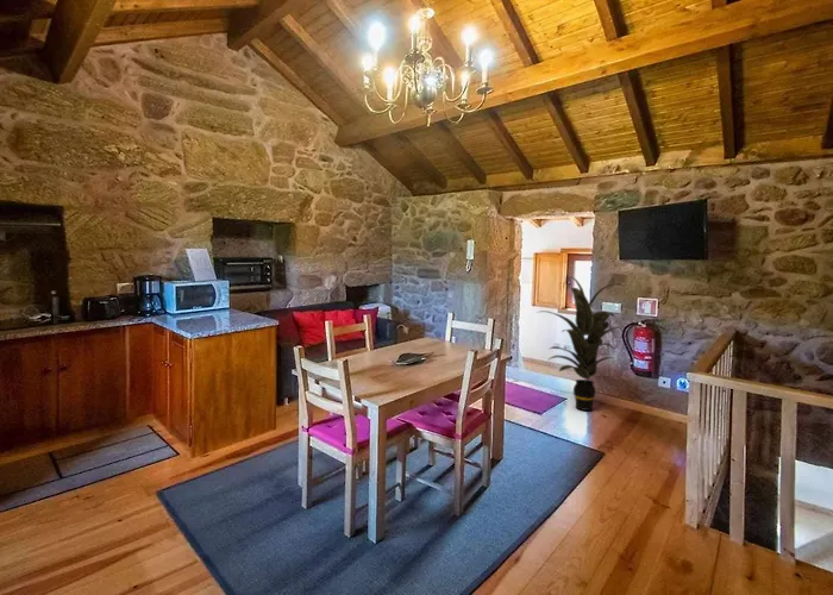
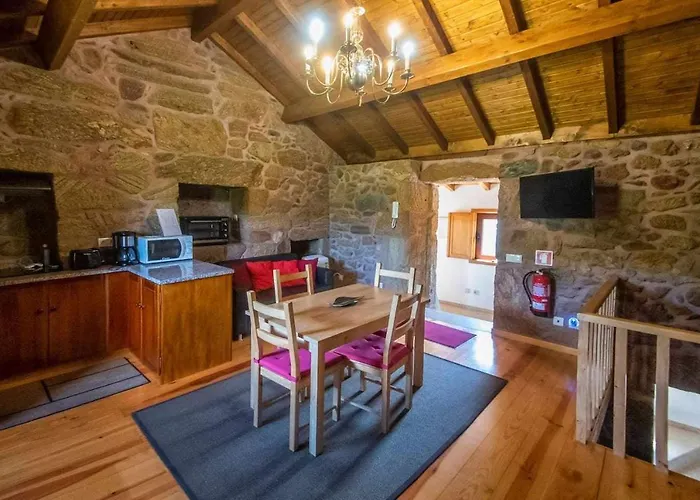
- indoor plant (581, 342)
